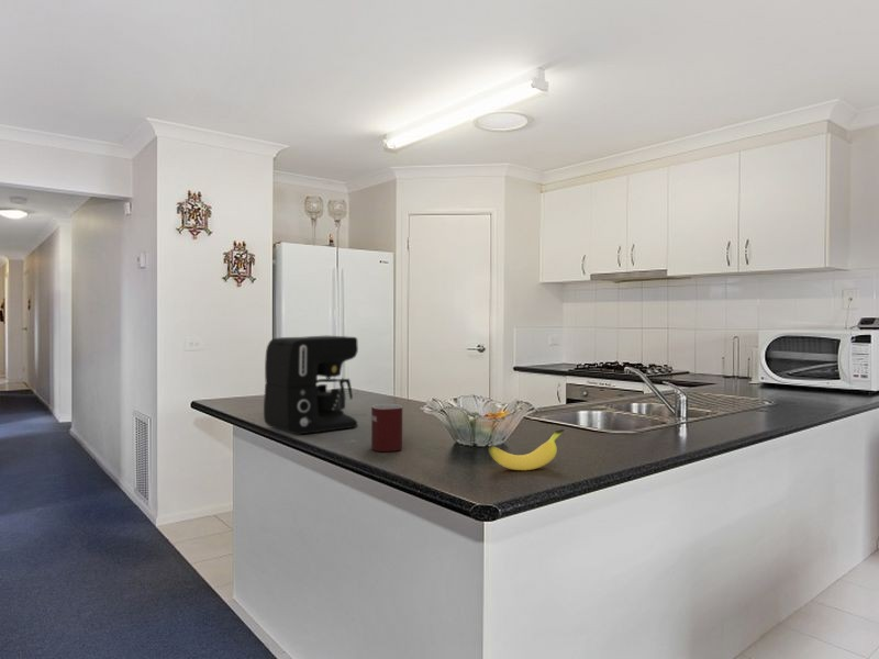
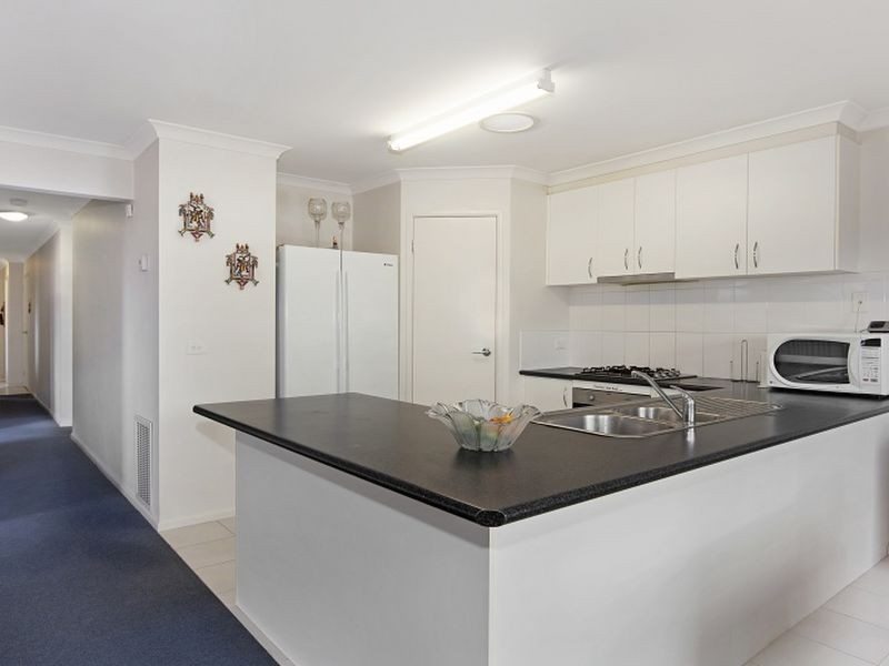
- banana (527, 454)
- coffee maker (315, 381)
- mug (385, 426)
